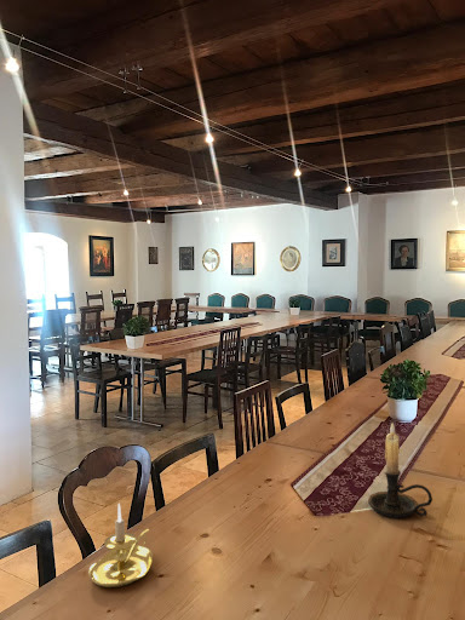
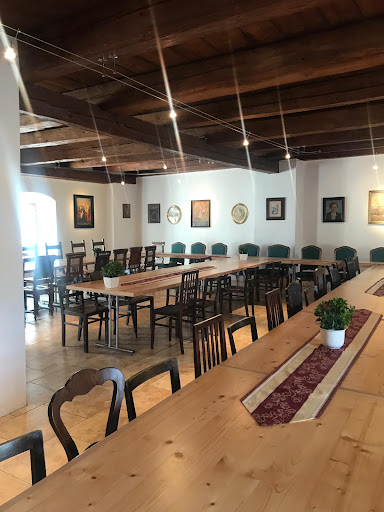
- candle holder (124, 534)
- candle holder (397, 466)
